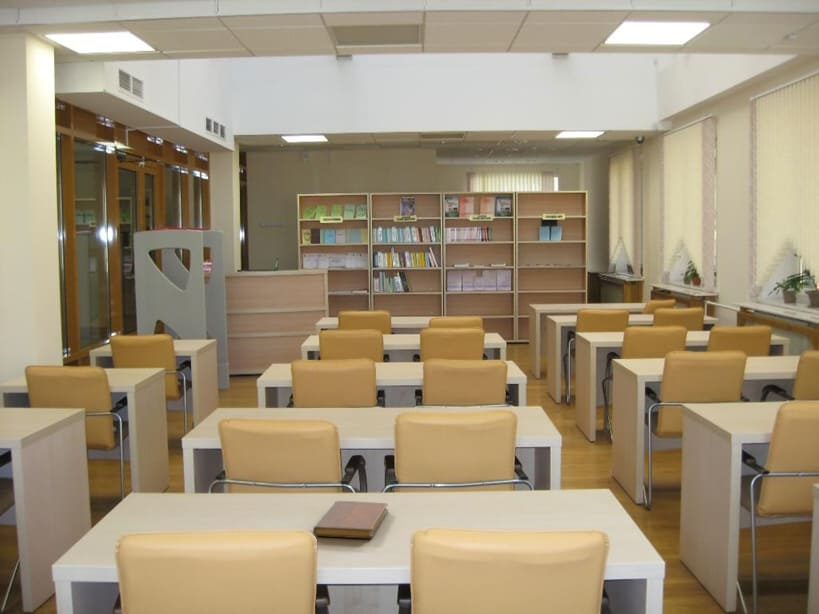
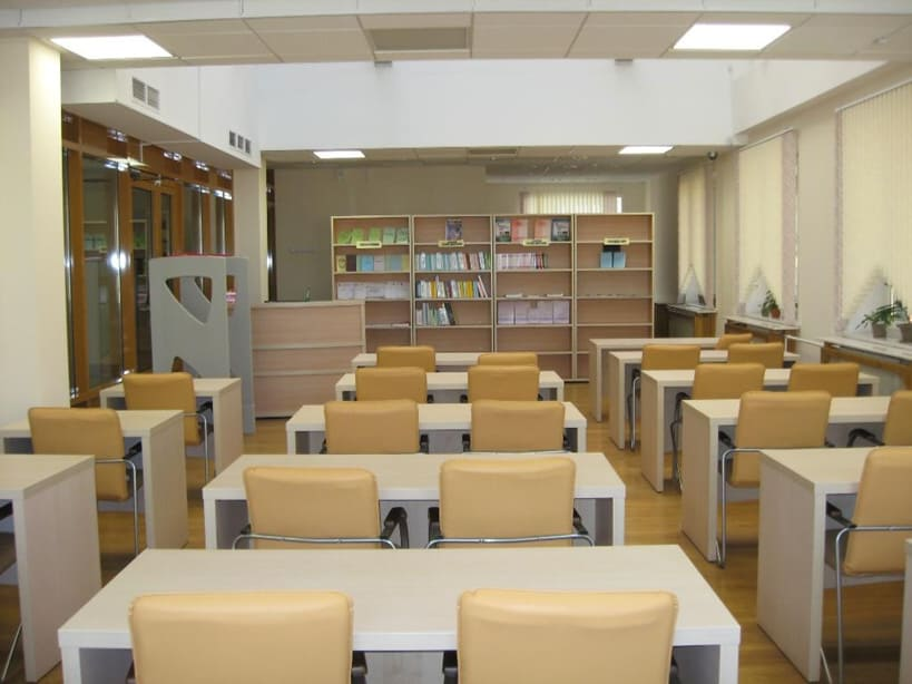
- notebook (352, 518)
